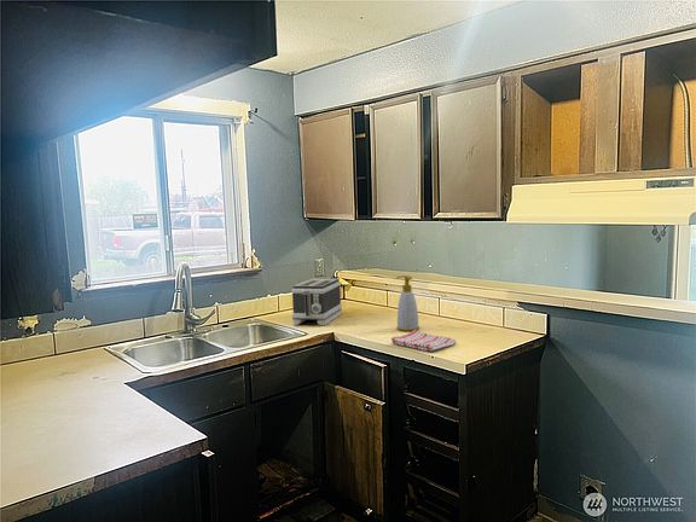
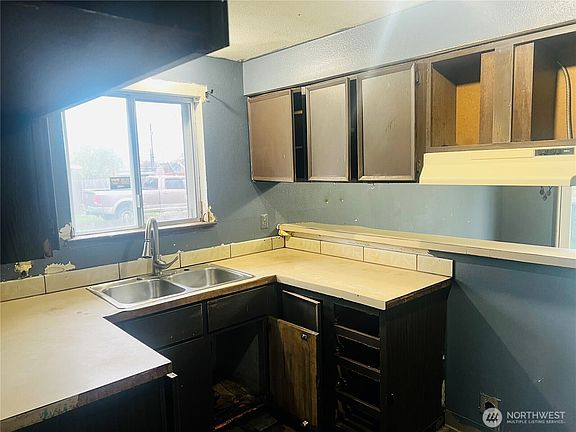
- toaster (315, 301)
- dish towel (423, 340)
- soap bottle (406, 302)
